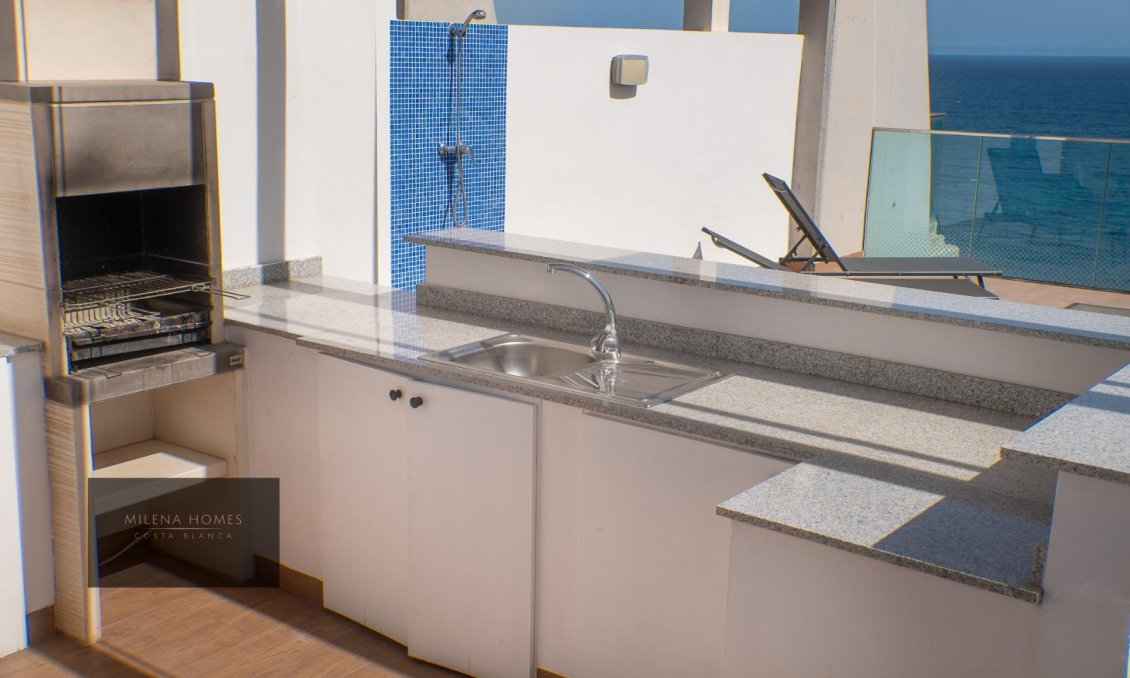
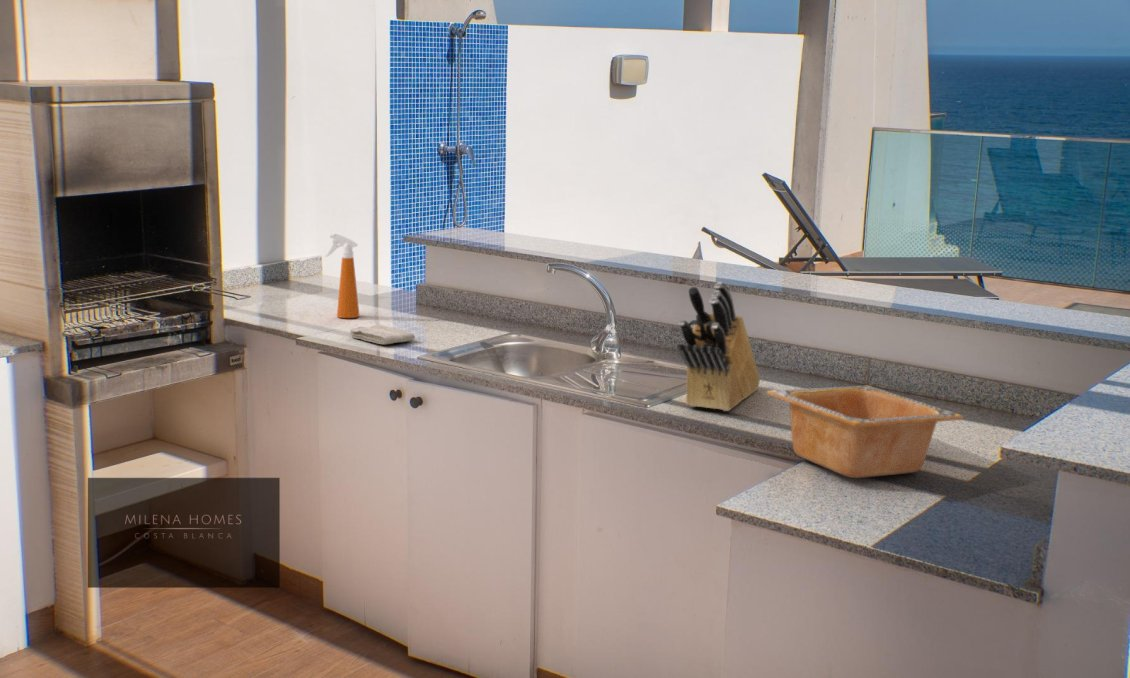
+ serving bowl (860, 432)
+ spray bottle (342, 275)
+ knife block (720, 339)
+ washcloth (381, 333)
